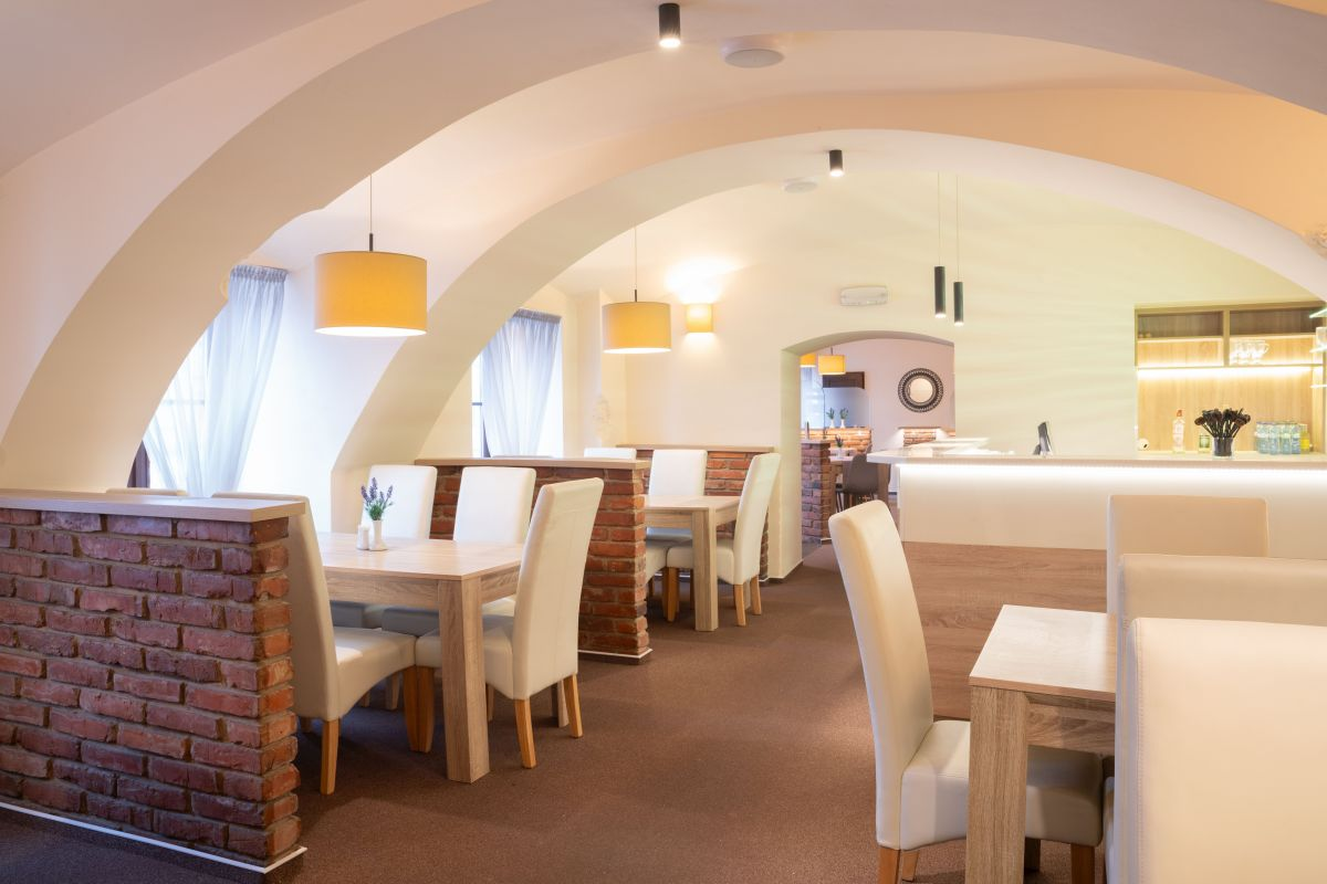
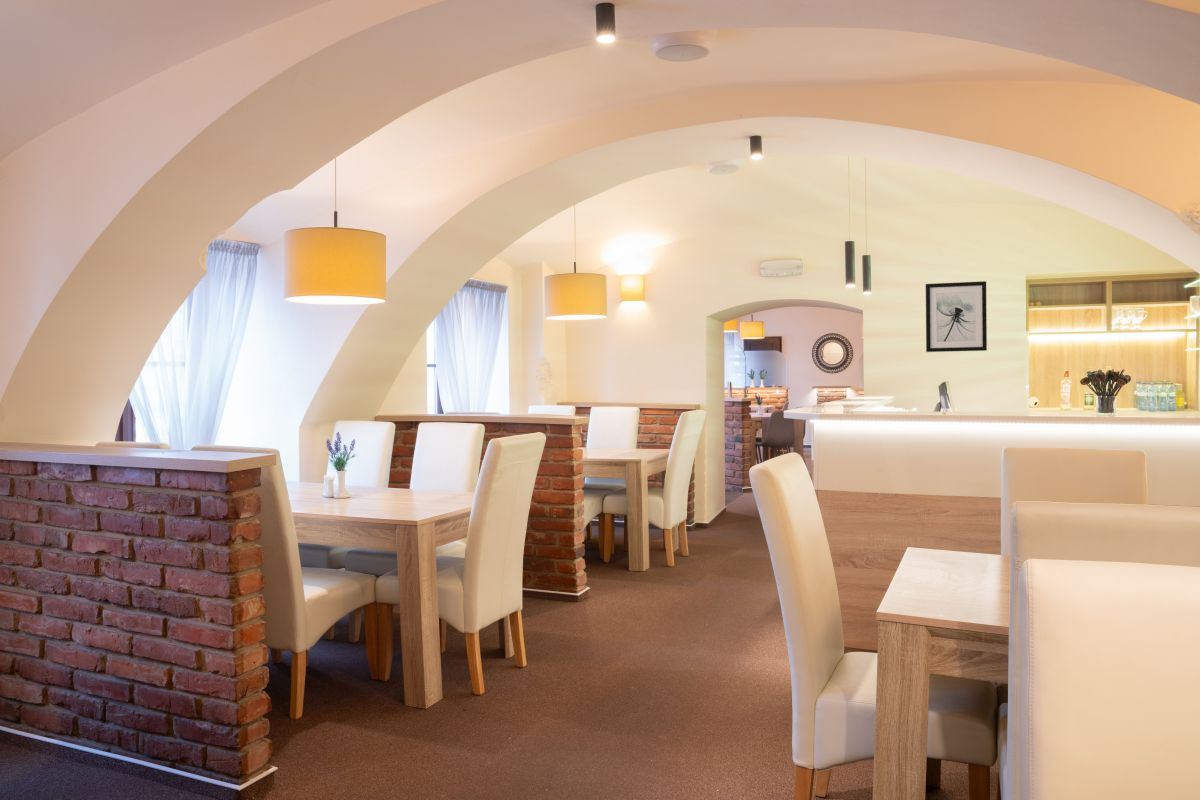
+ wall art (955, 317)
